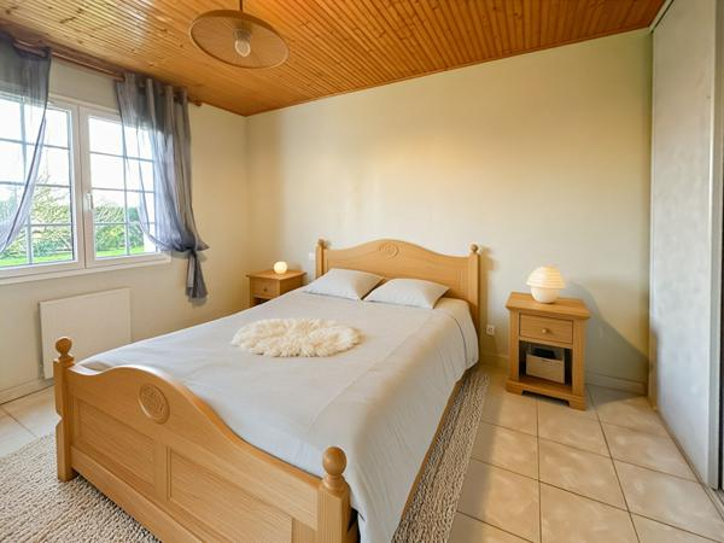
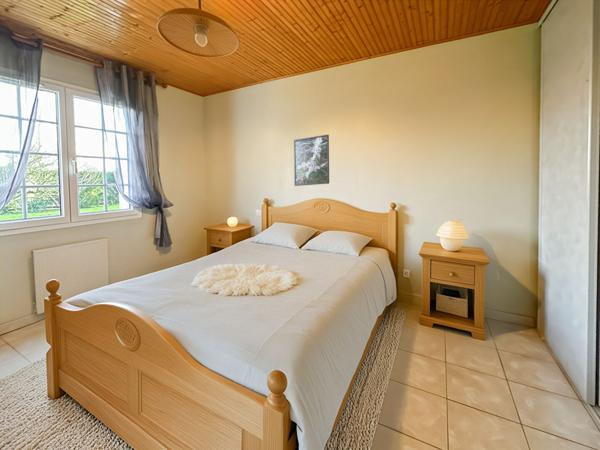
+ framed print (311, 161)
